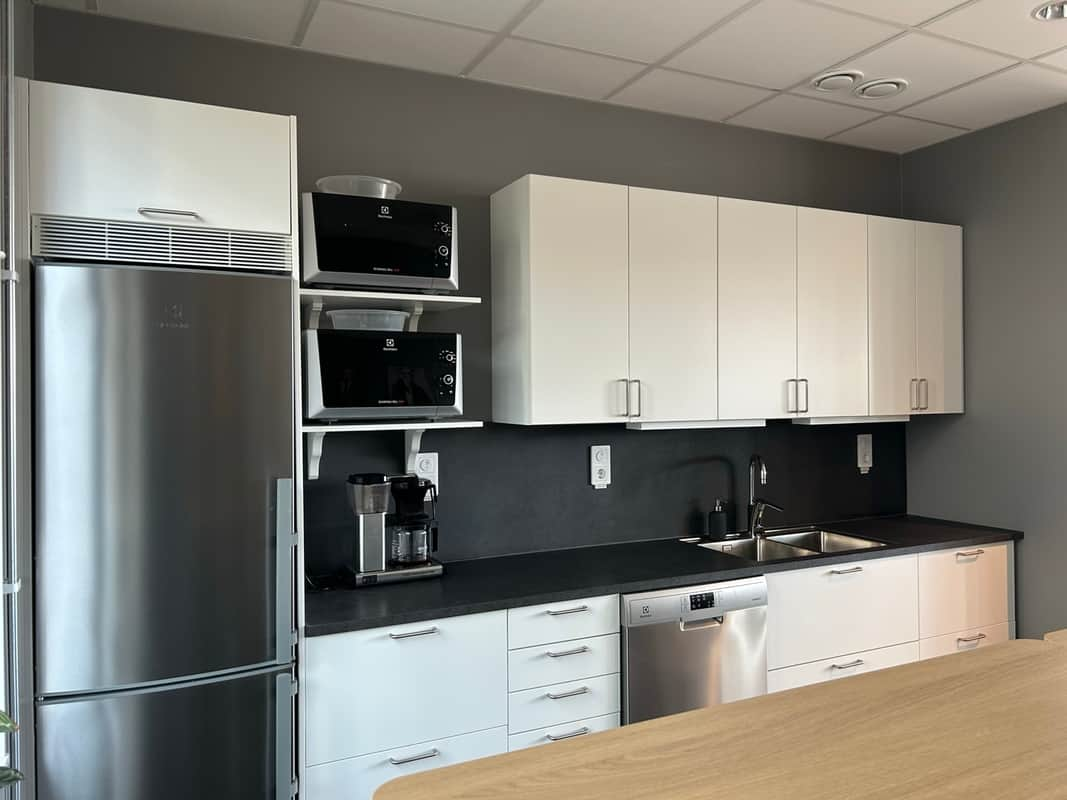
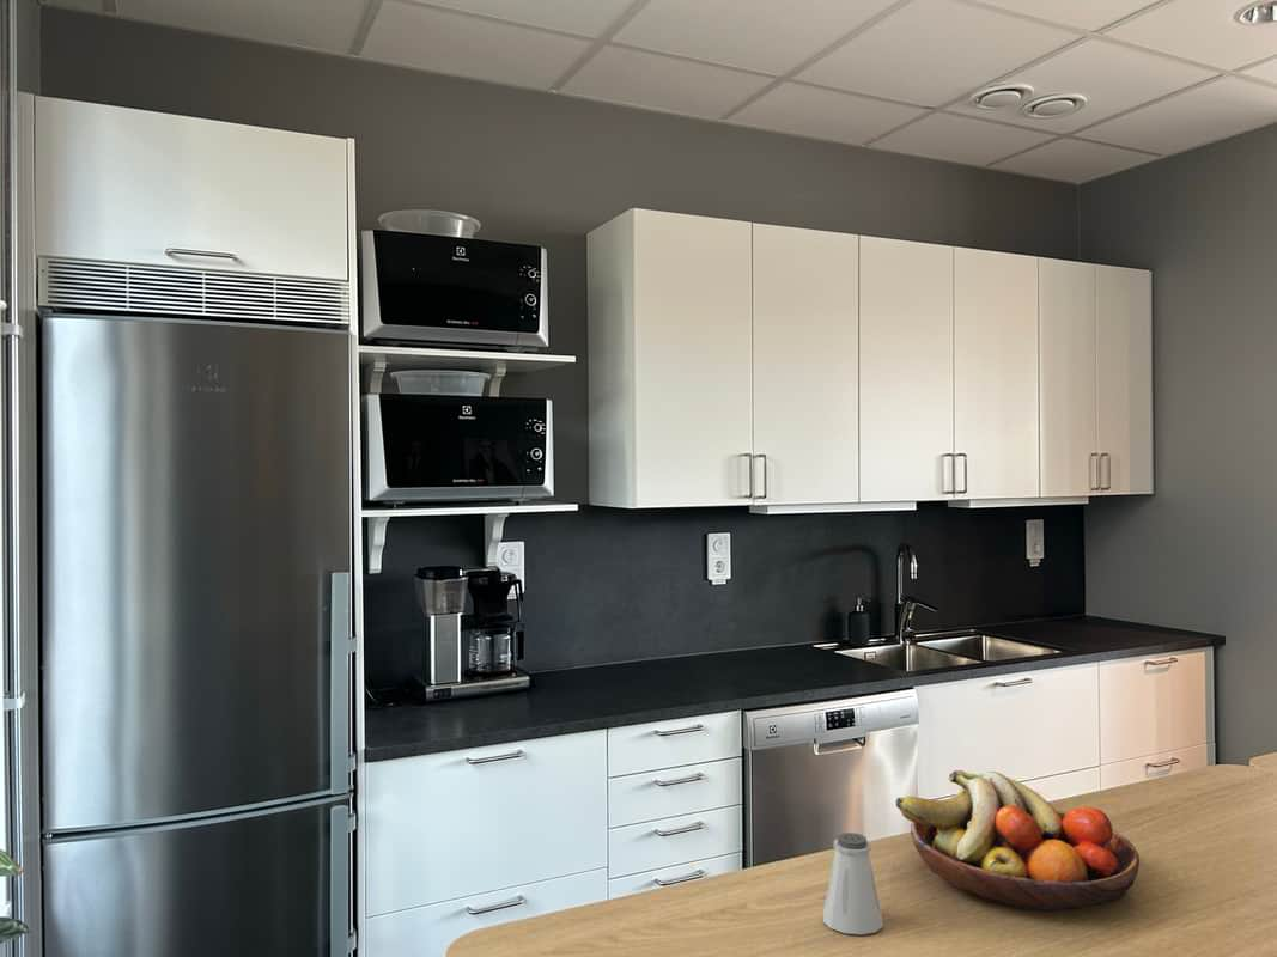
+ fruit bowl (1018, 828)
+ saltshaker (852, 878)
